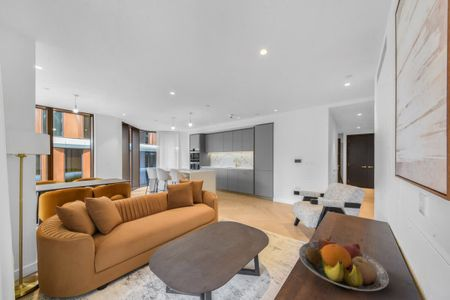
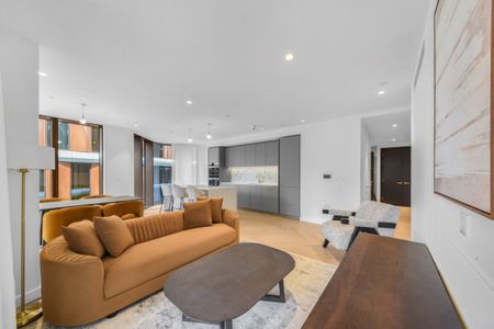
- fruit bowl (338, 257)
